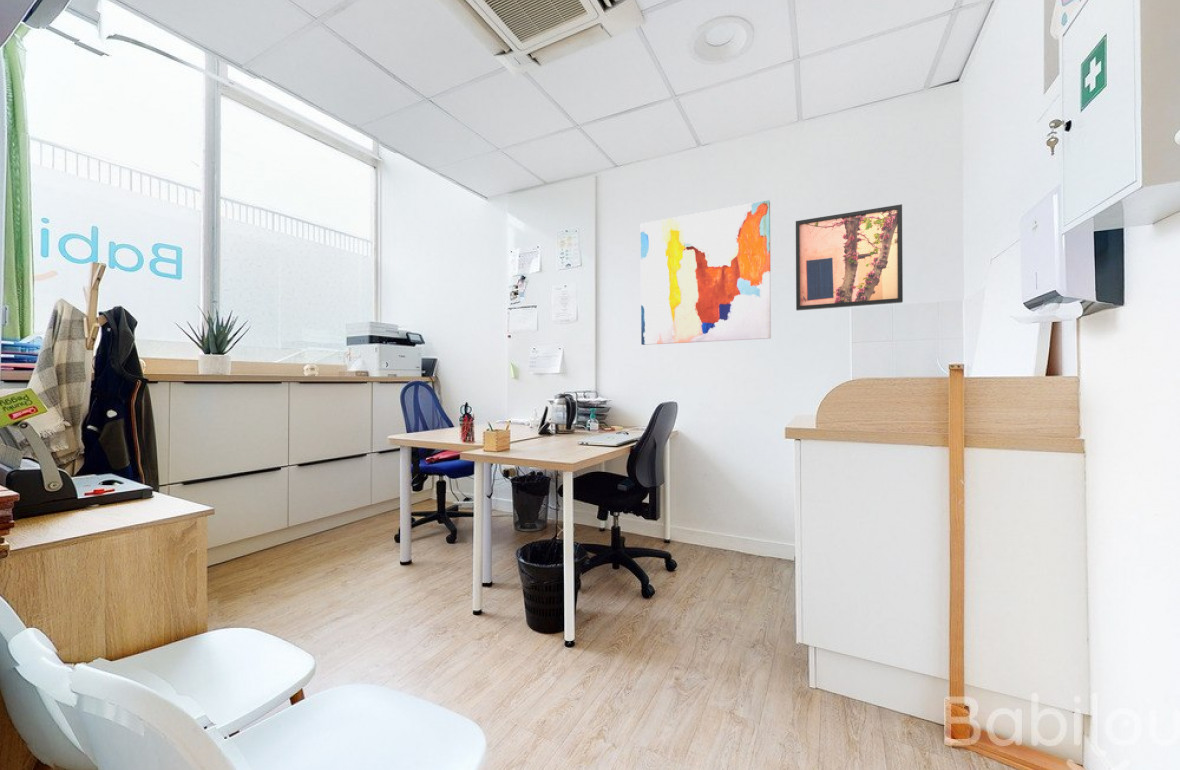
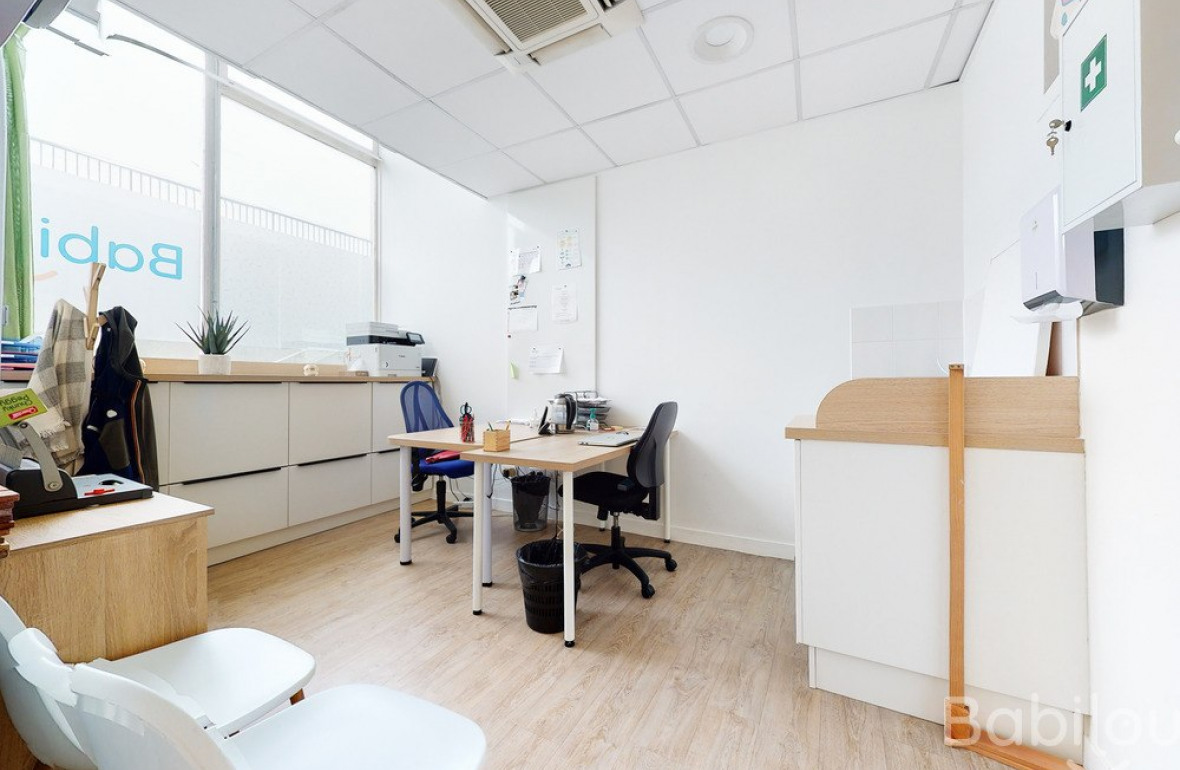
- wall art (701, 277)
- wall art (846, 260)
